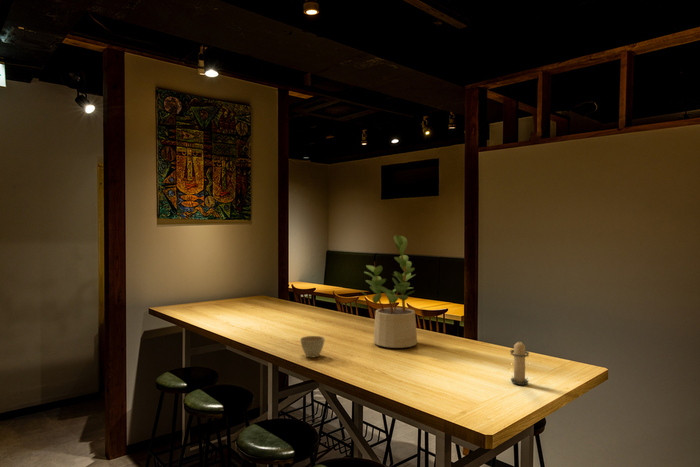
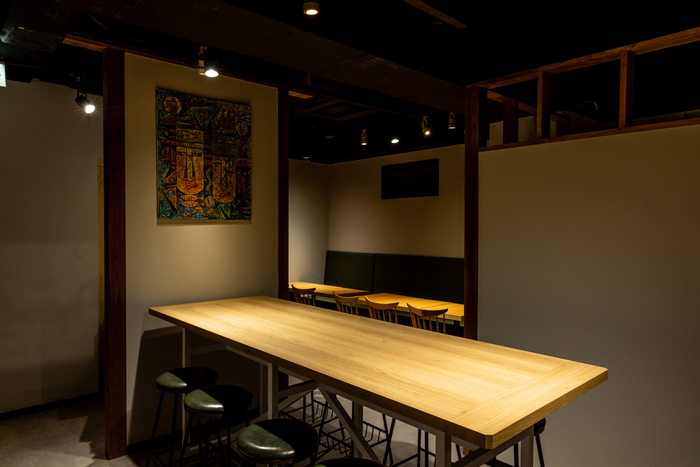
- candle (519, 360)
- flower pot (312, 347)
- potted plant (387, 289)
